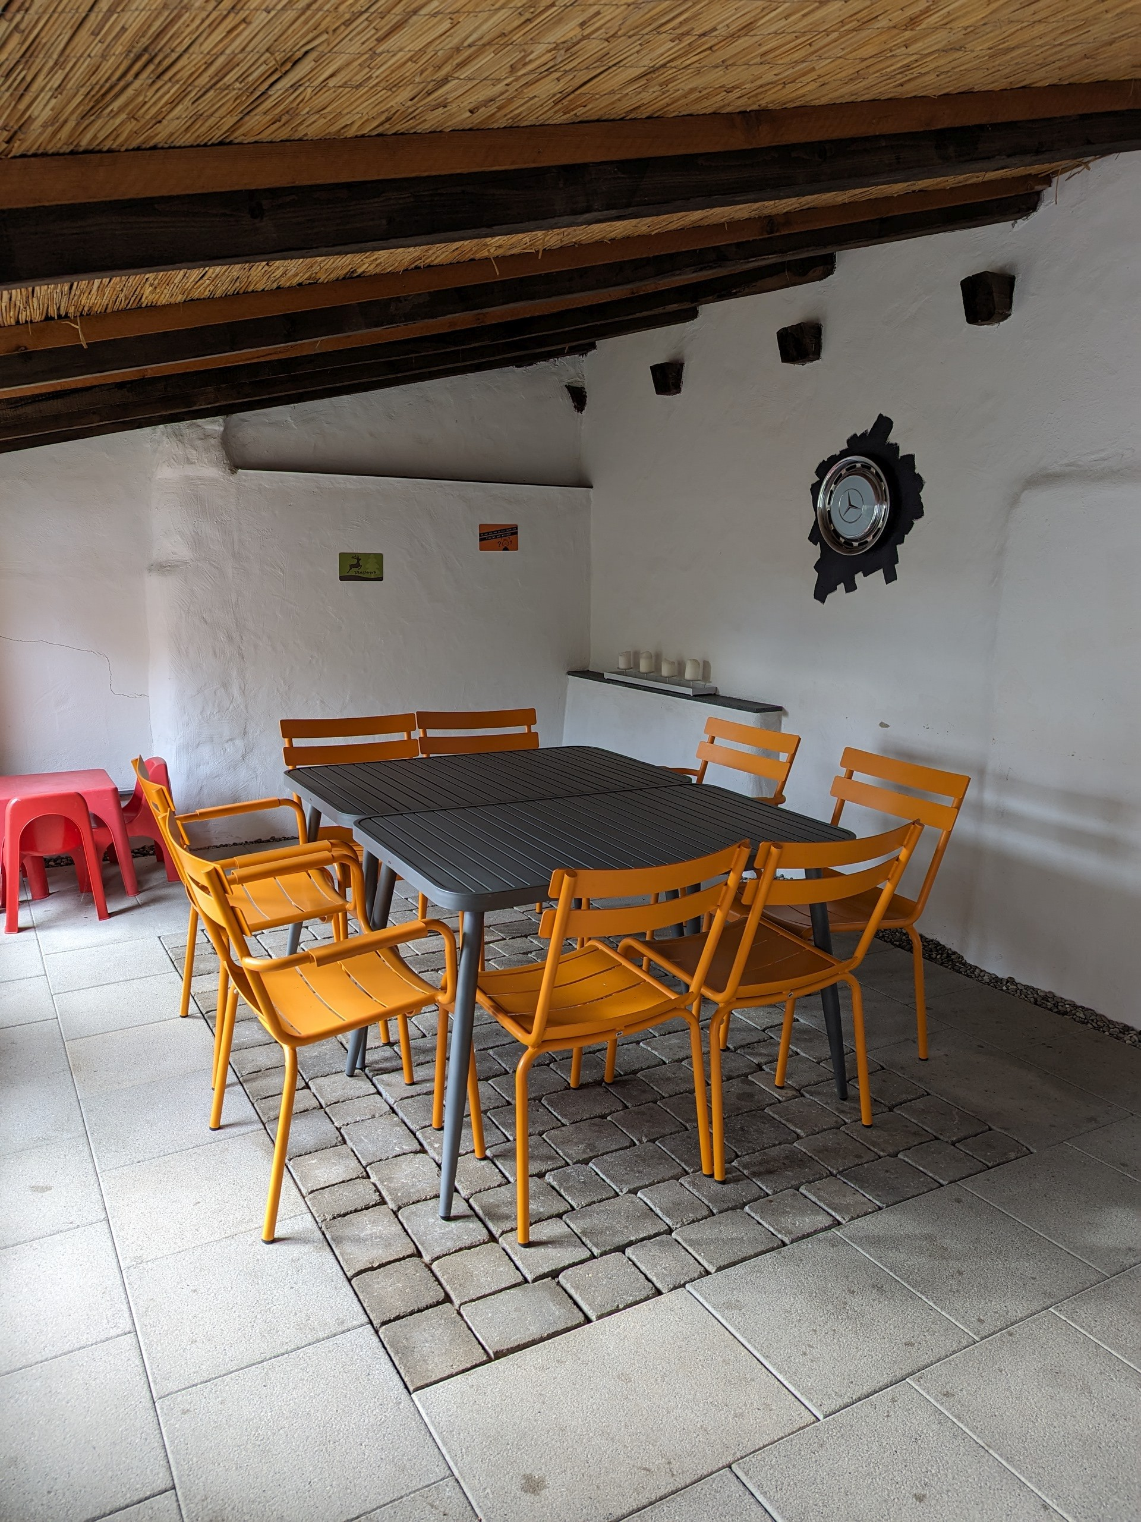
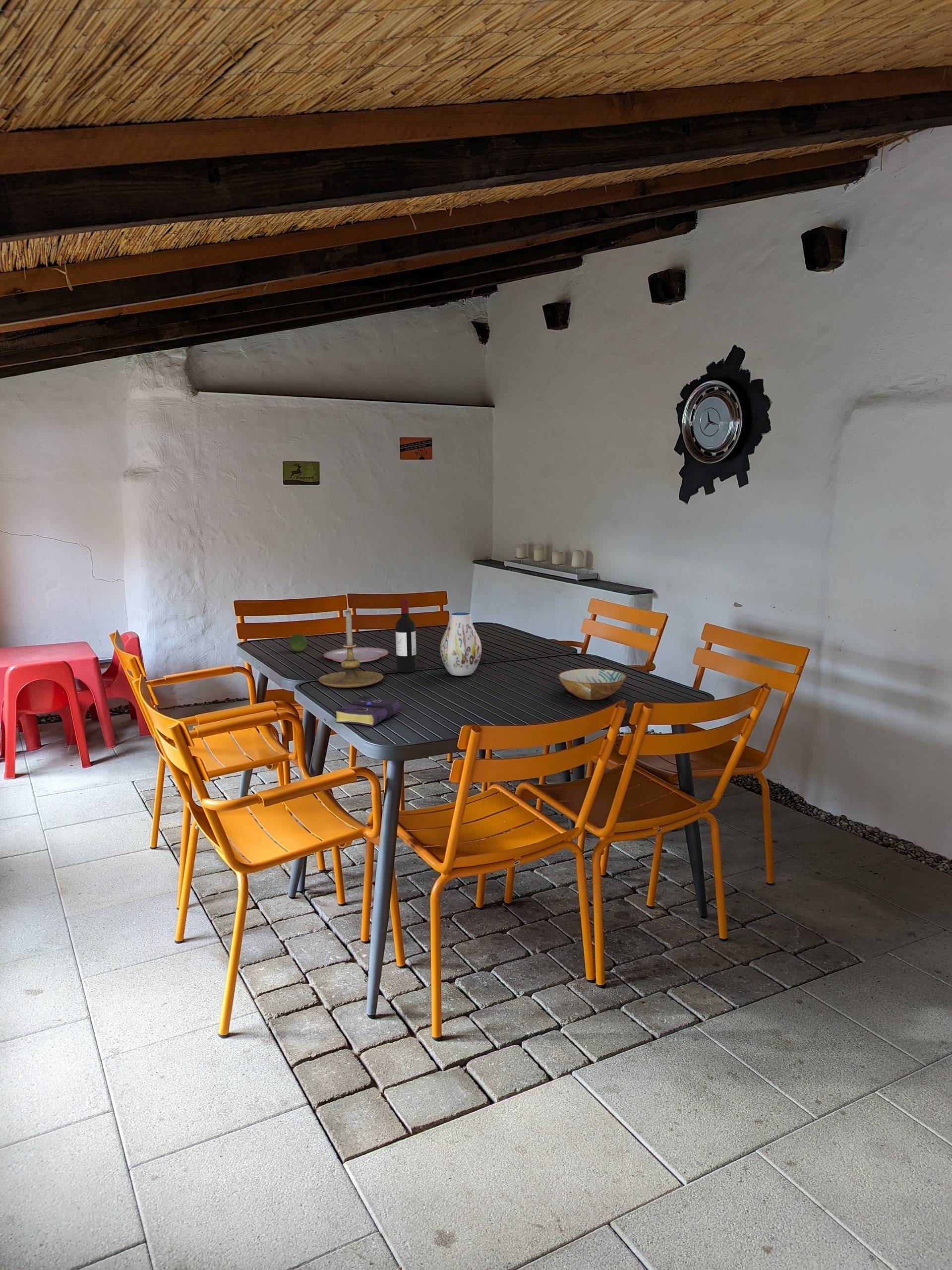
+ book (368, 710)
+ vase (461, 644)
+ wine bottle (406, 635)
+ plate (356, 655)
+ candle holder (350, 646)
+ bowl (592, 686)
+ fruit (298, 642)
